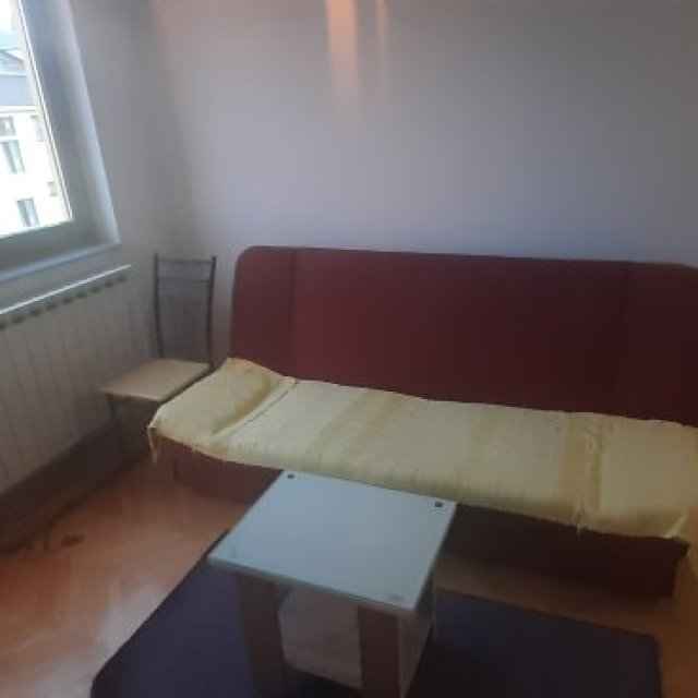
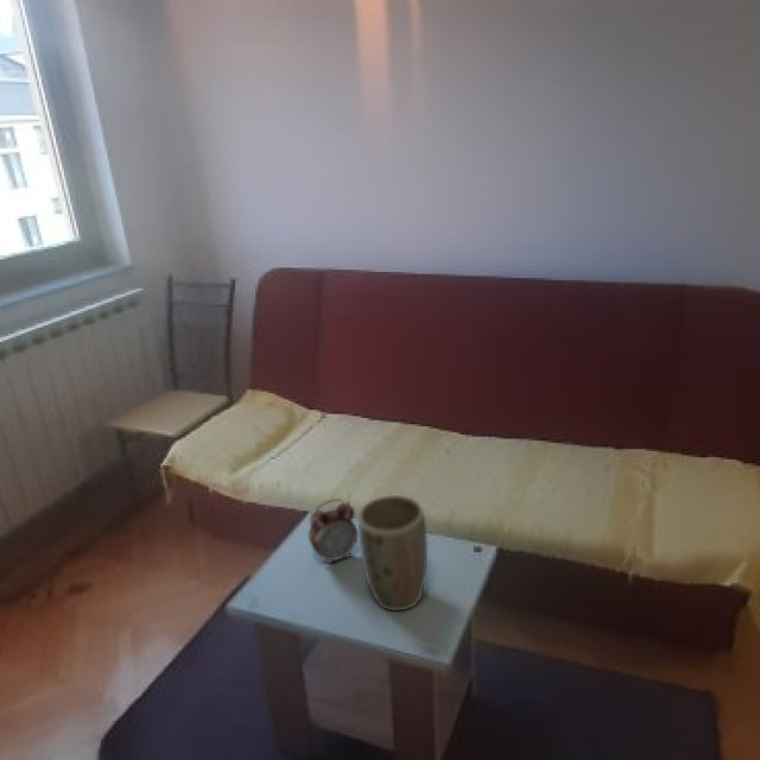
+ alarm clock (332, 528)
+ plant pot (394, 555)
